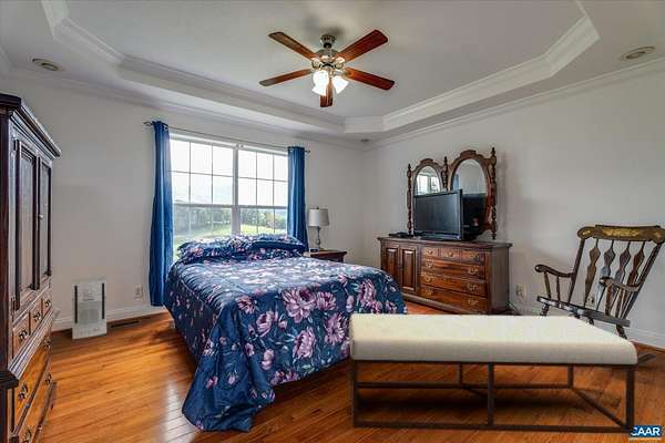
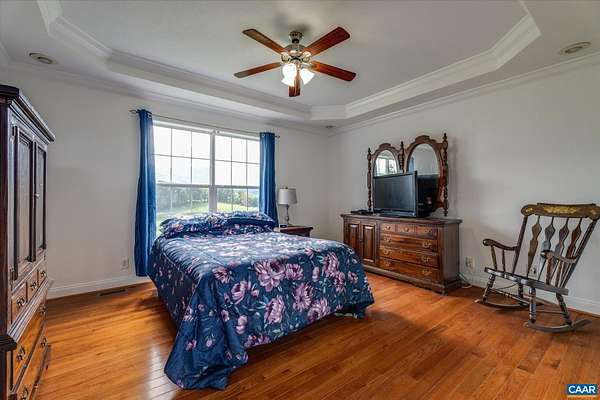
- bench (473, 364)
- air purifier (90, 306)
